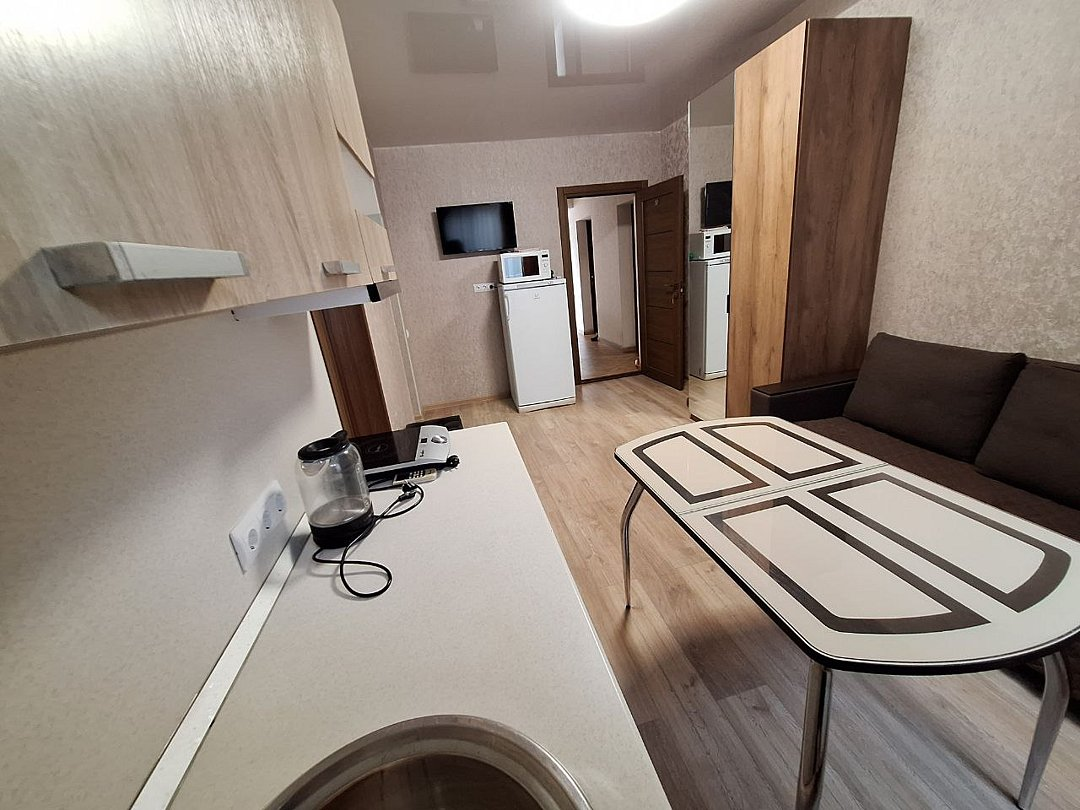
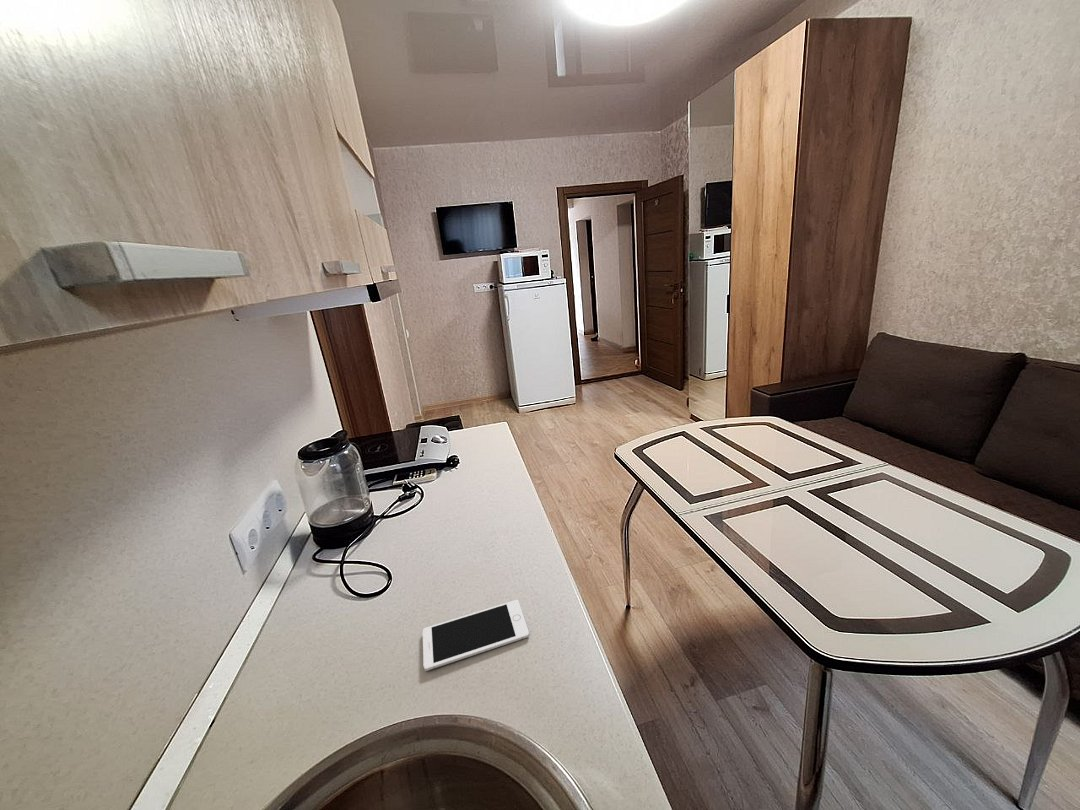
+ cell phone (474, 632)
